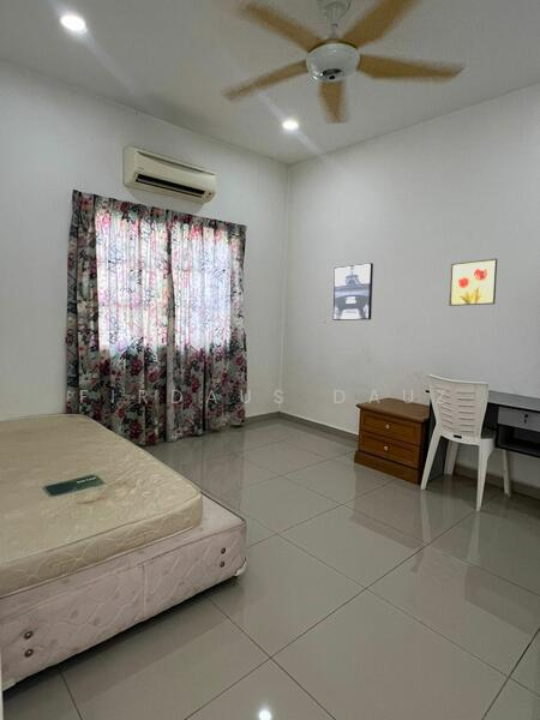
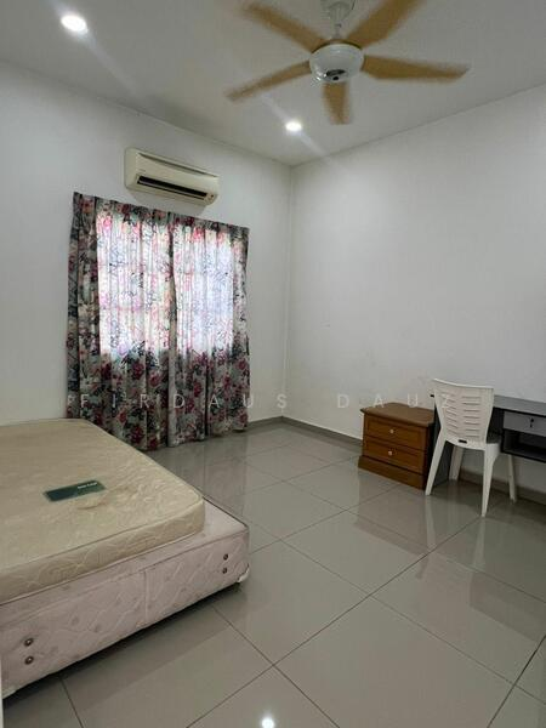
- wall art (472, 283)
- wall art (352, 293)
